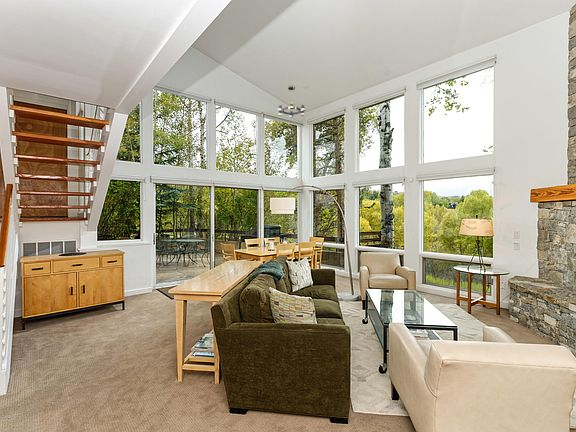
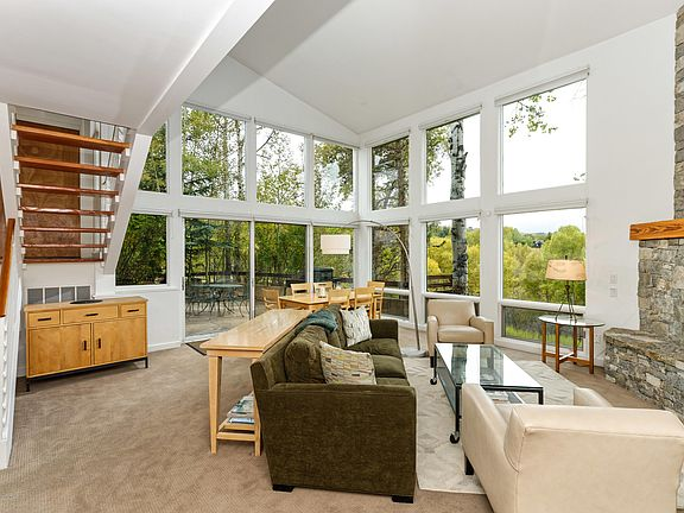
- chandelier (292, 102)
